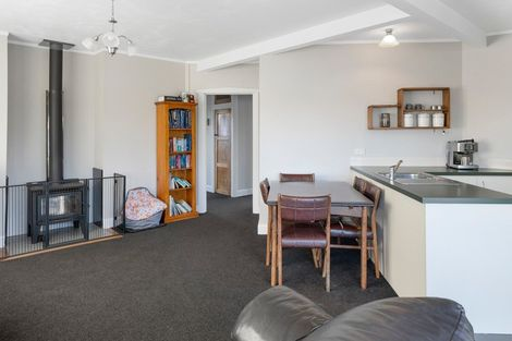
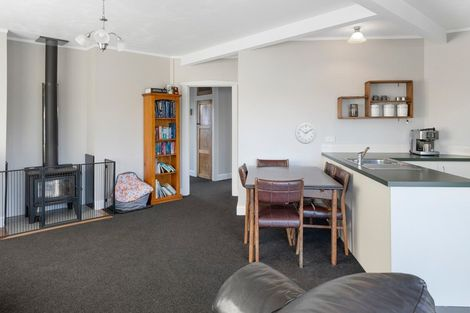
+ wall clock (305, 133)
